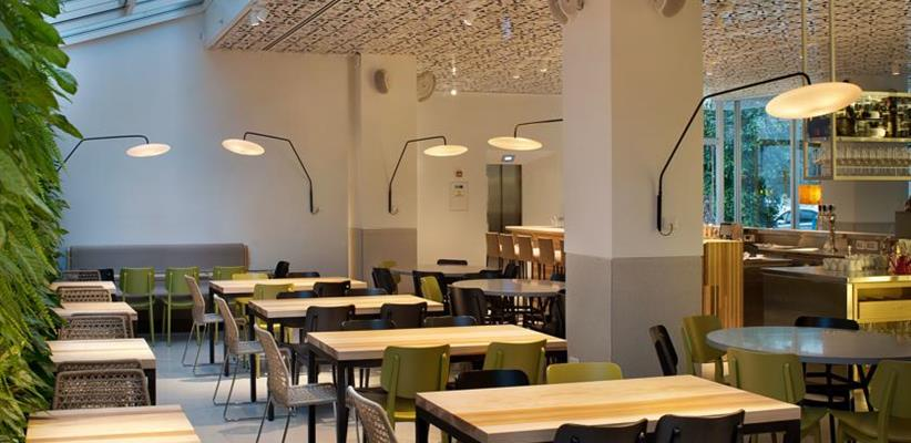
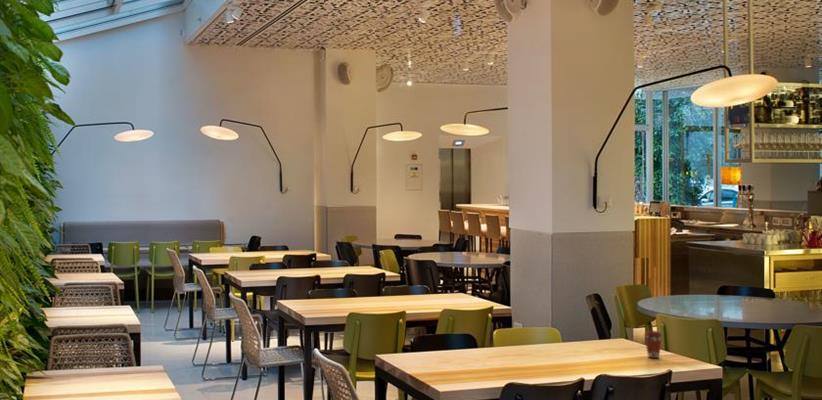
+ coffee cup (653, 344)
